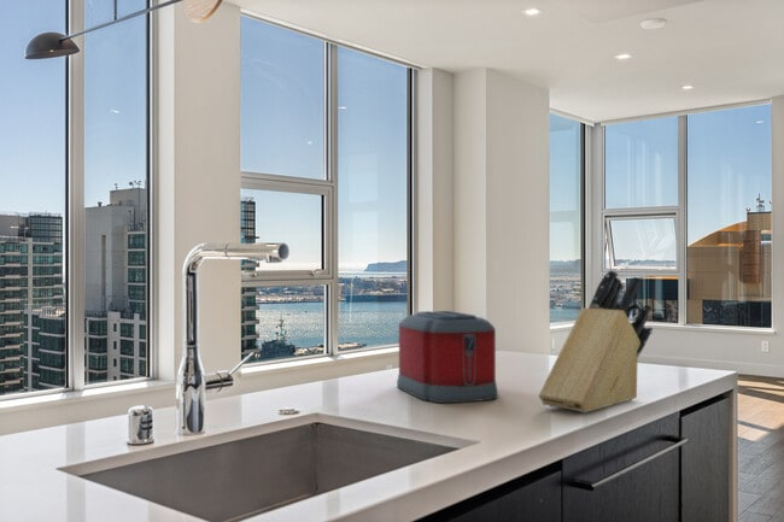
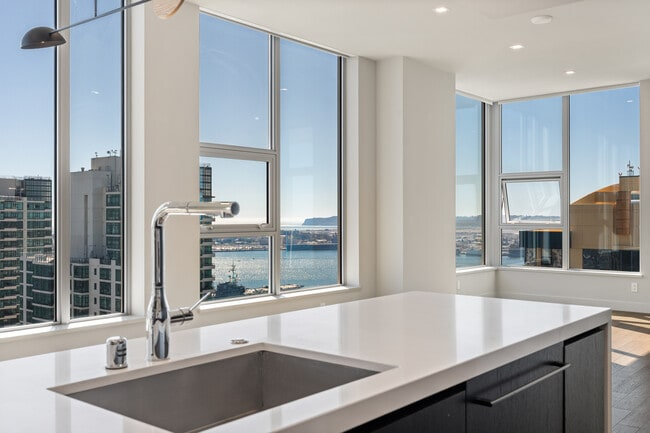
- knife block (599, 335)
- toaster (446, 352)
